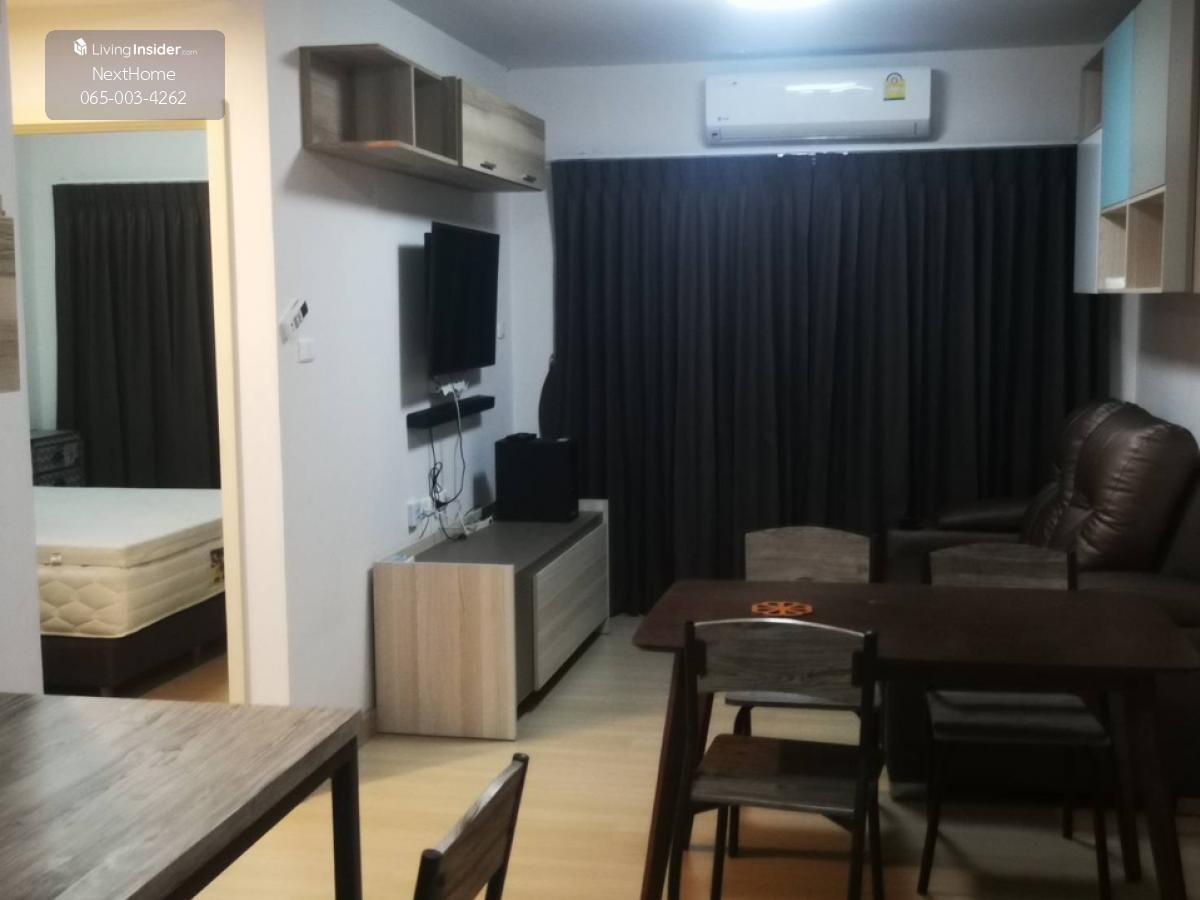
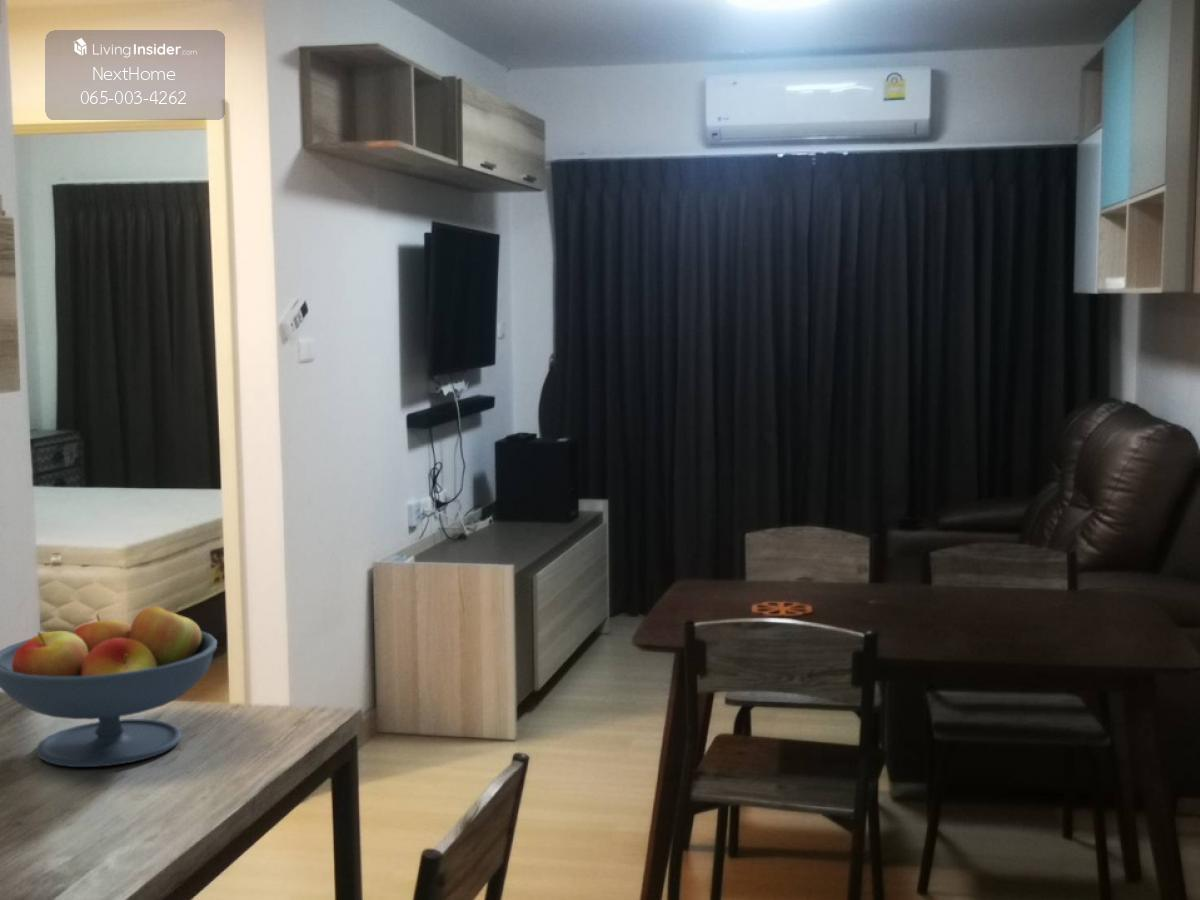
+ fruit bowl (107, 680)
